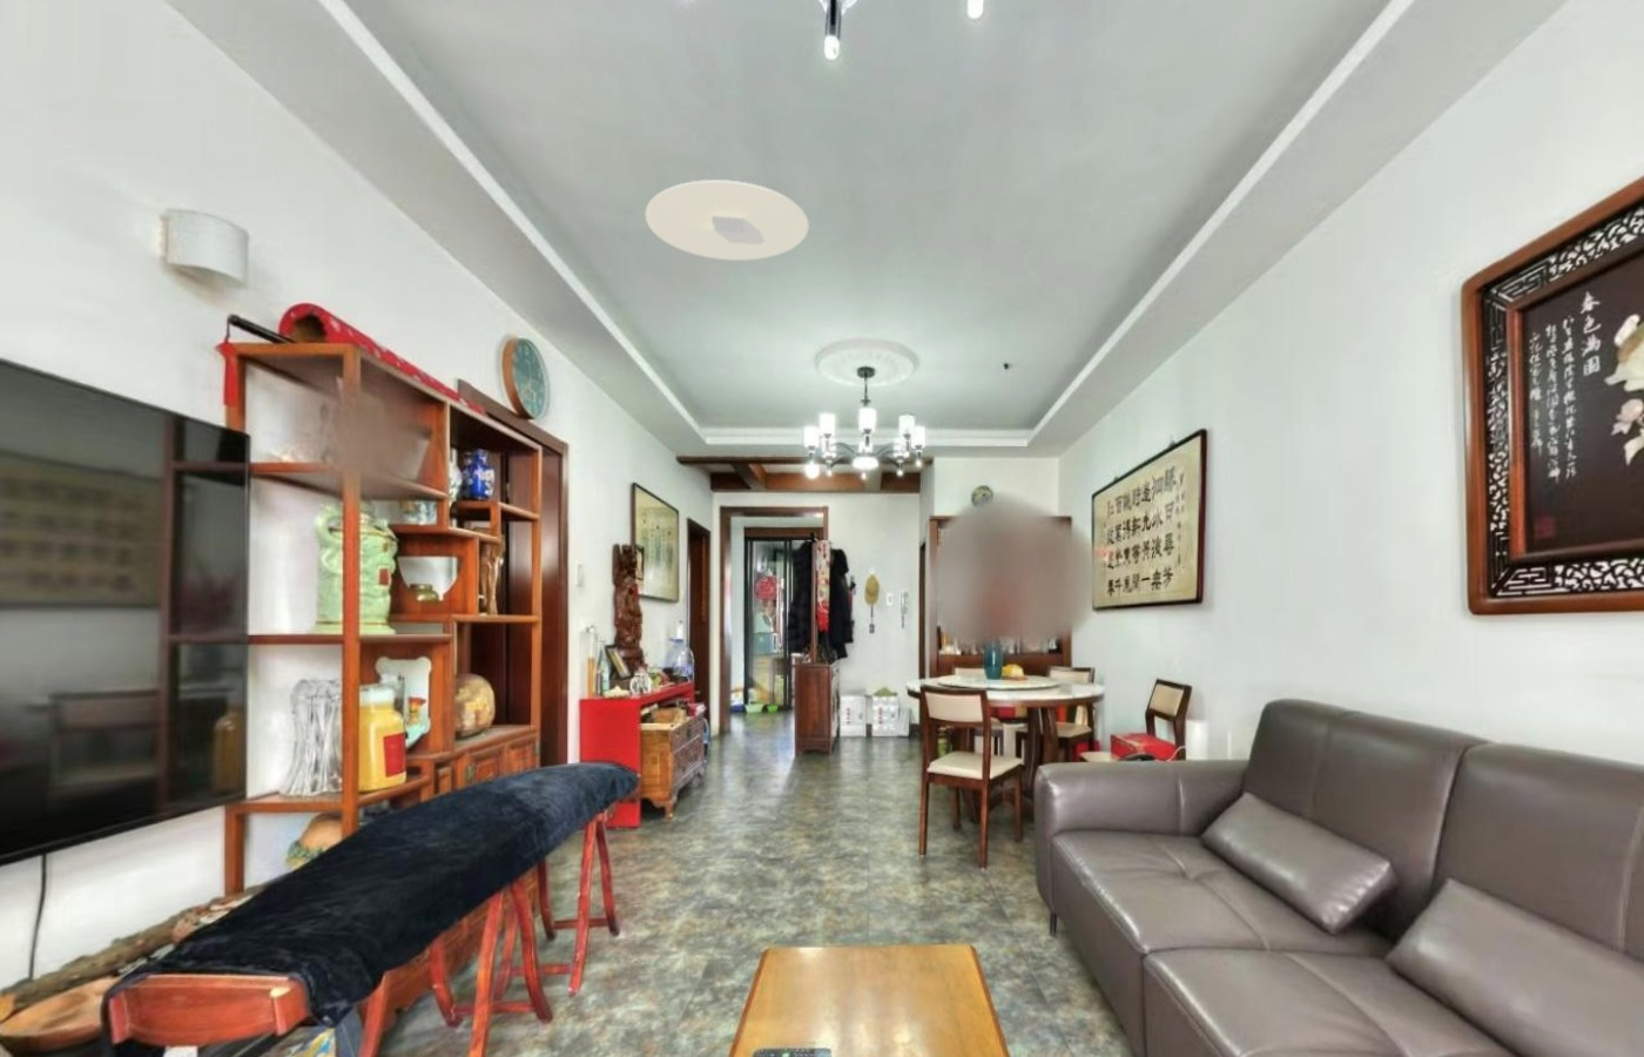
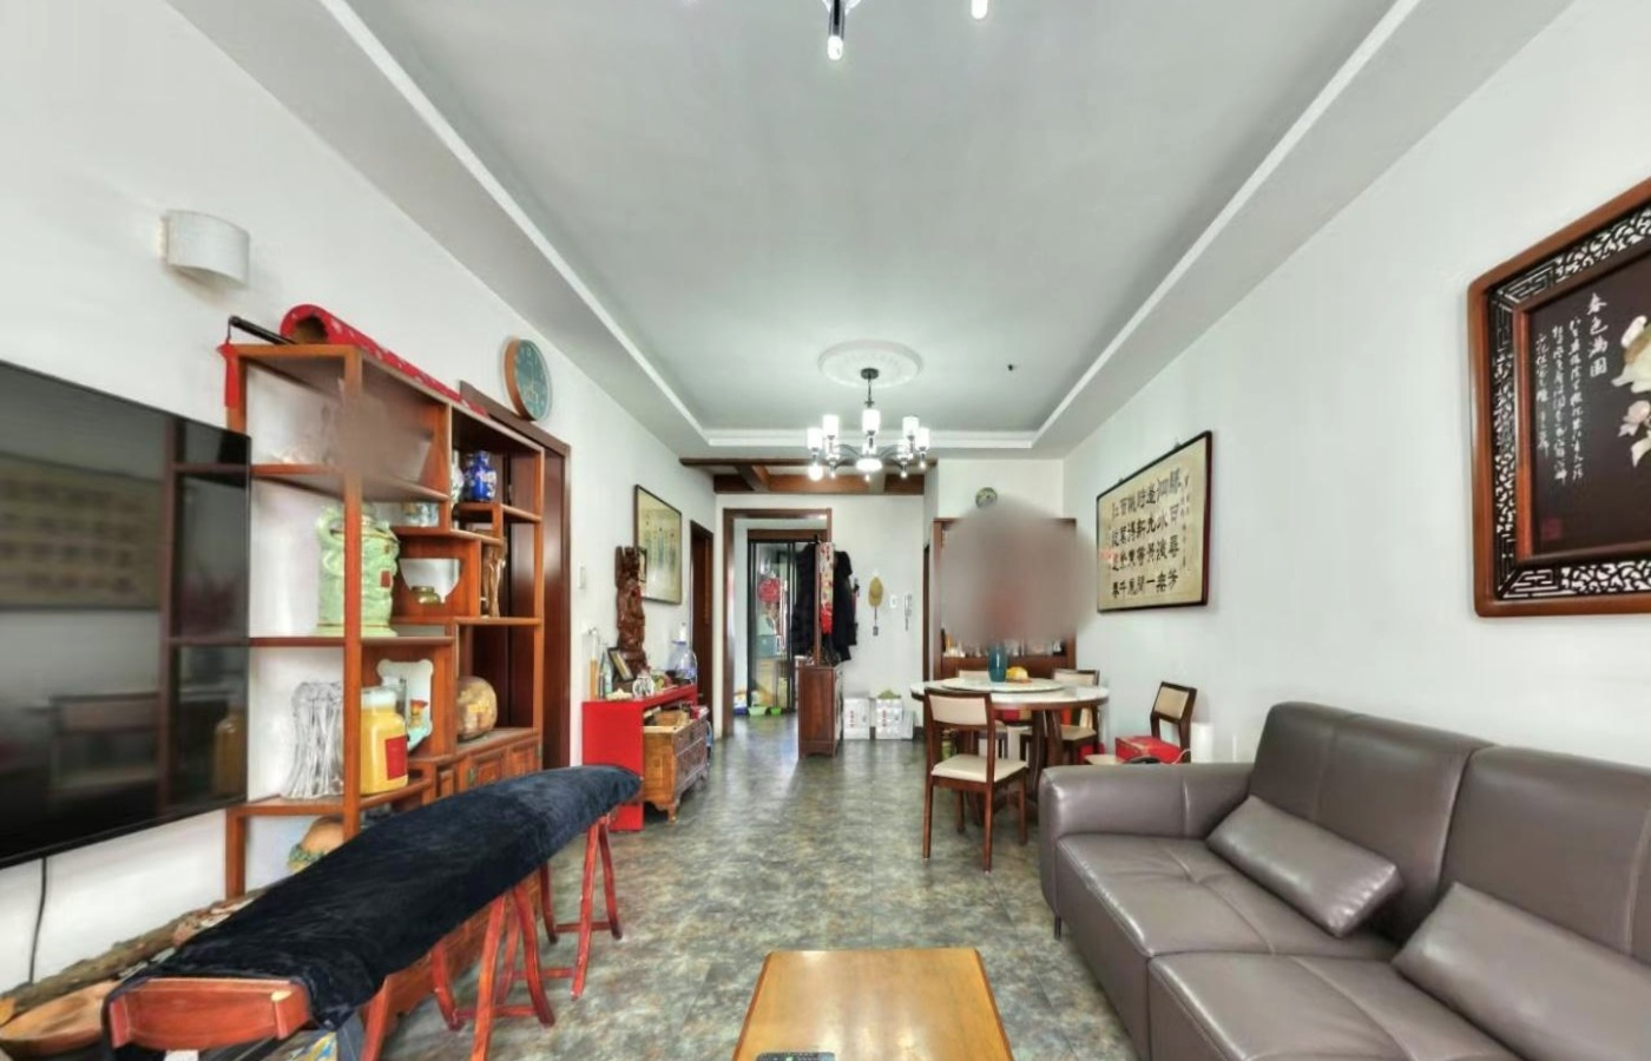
- ceiling light (729, 216)
